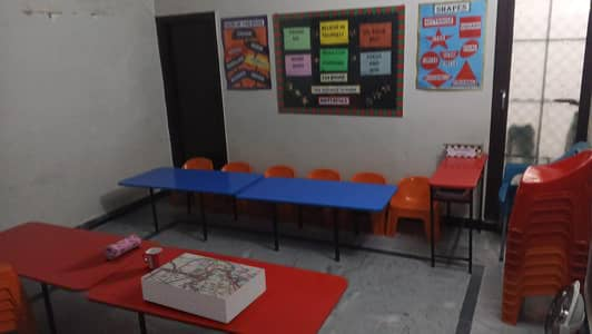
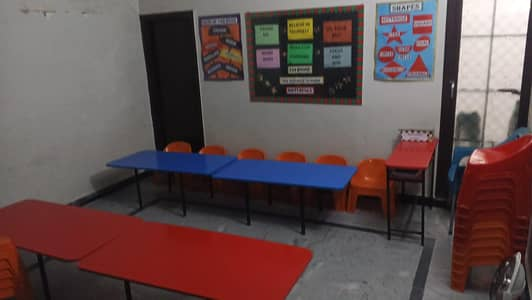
- board game (204, 284)
- pencil case (122, 246)
- mug (151, 258)
